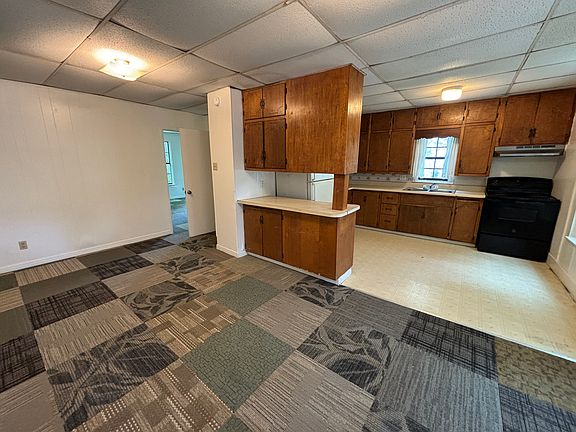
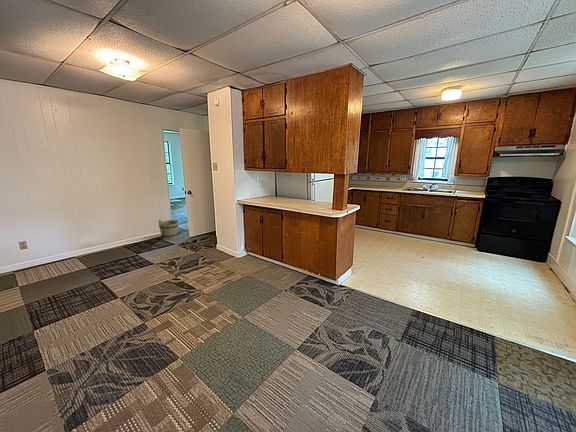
+ bucket (169, 228)
